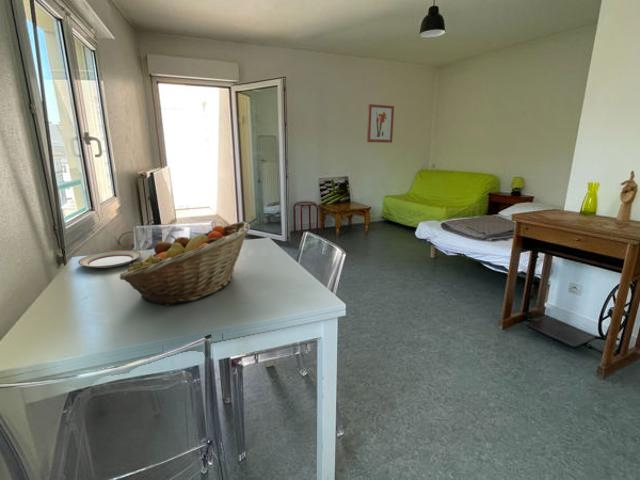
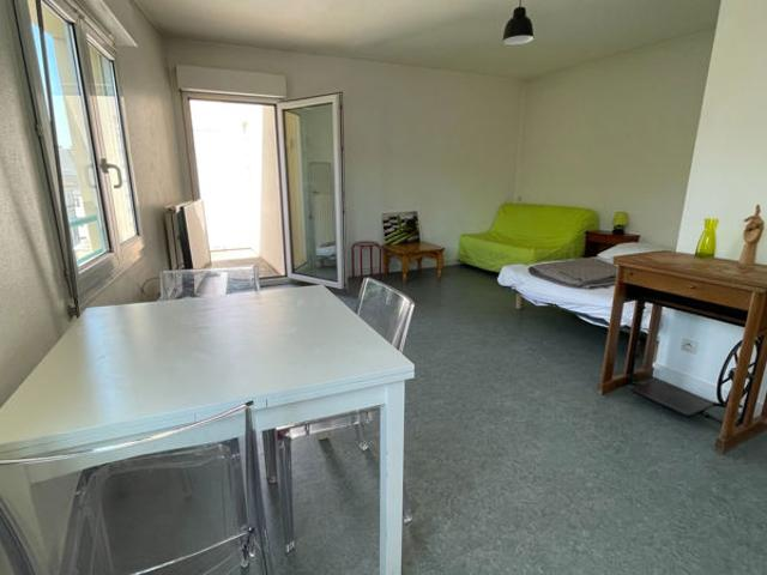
- plate (111, 259)
- fruit basket (192, 256)
- wall art (380, 124)
